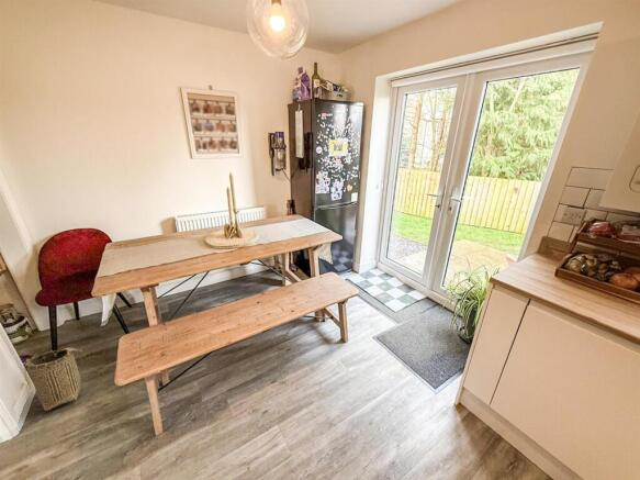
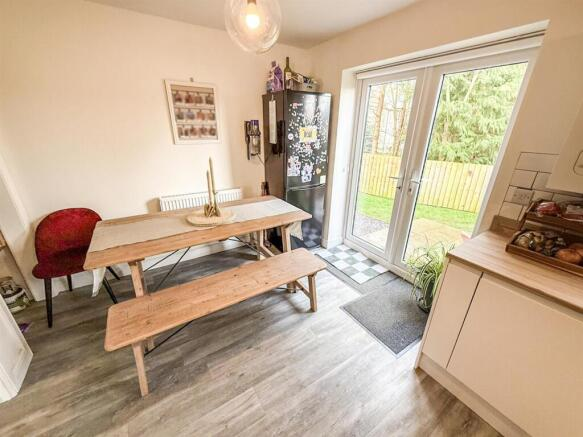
- basket (58, 376)
